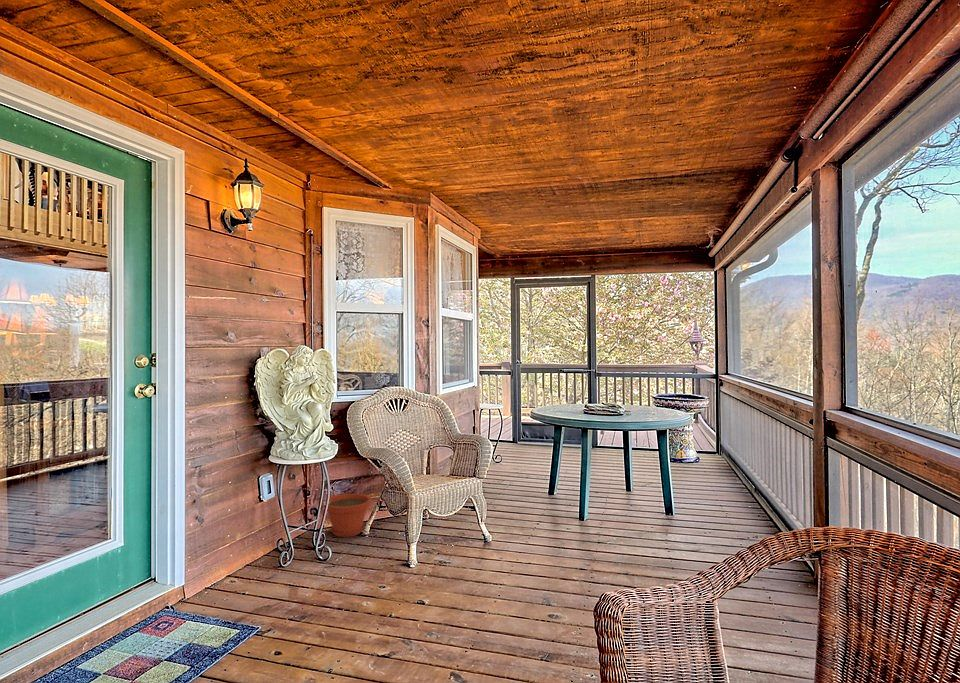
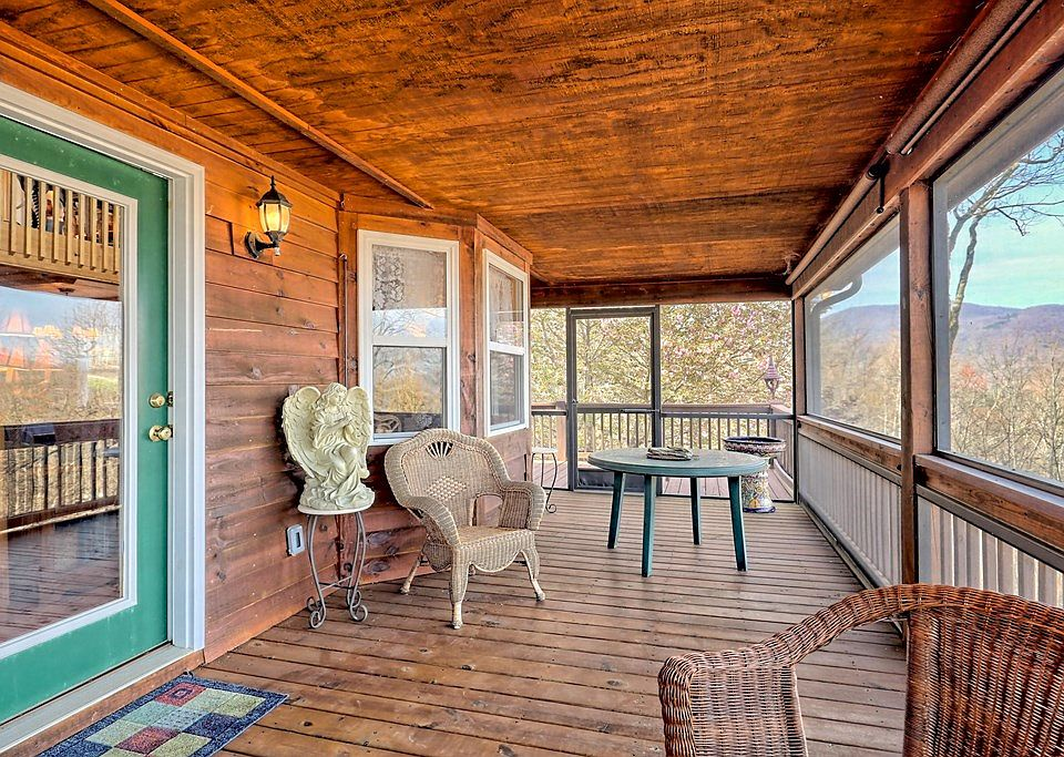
- plant pot (347, 516)
